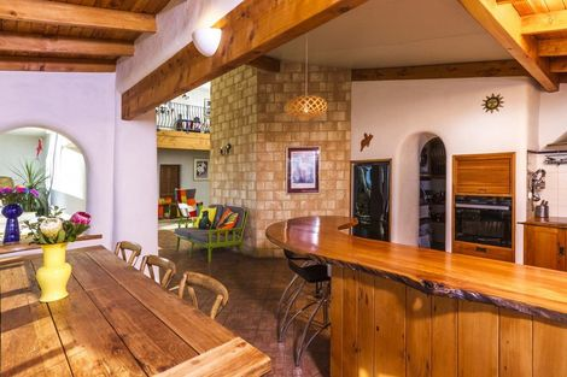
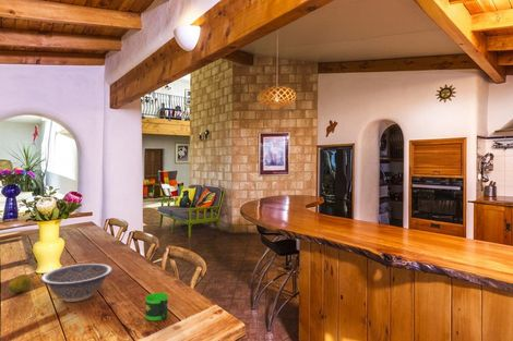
+ decorative bowl (77, 284)
+ mug (158, 306)
+ fruit (20, 282)
